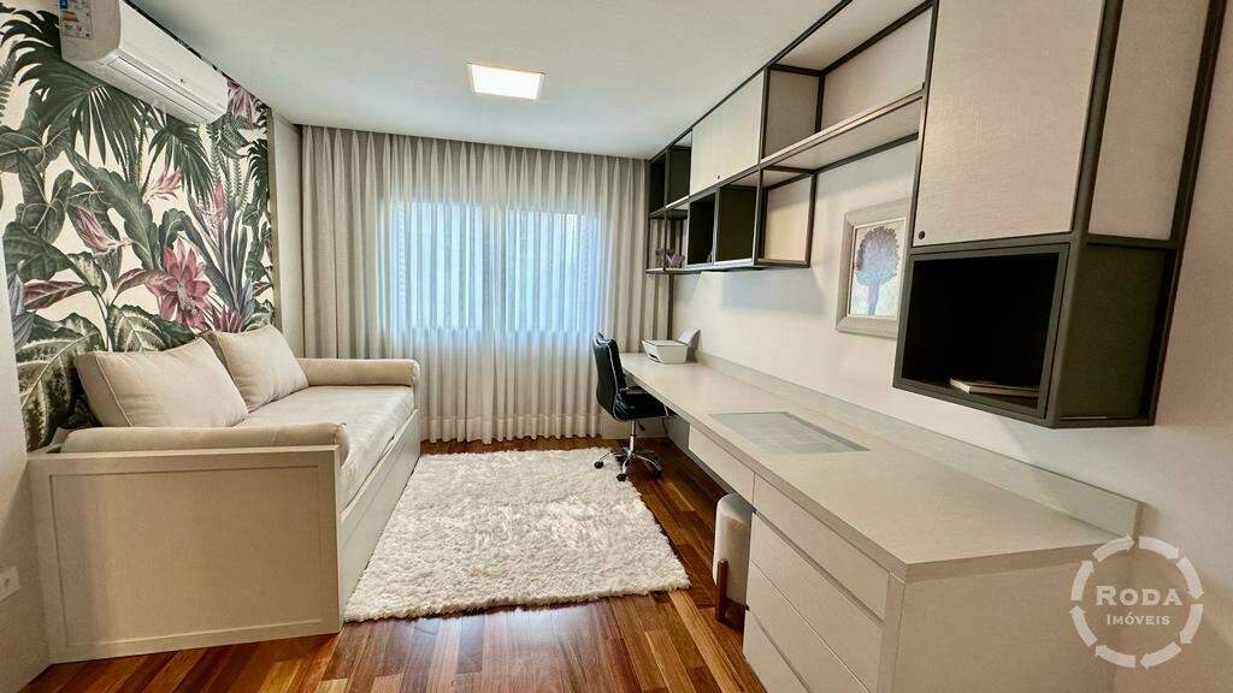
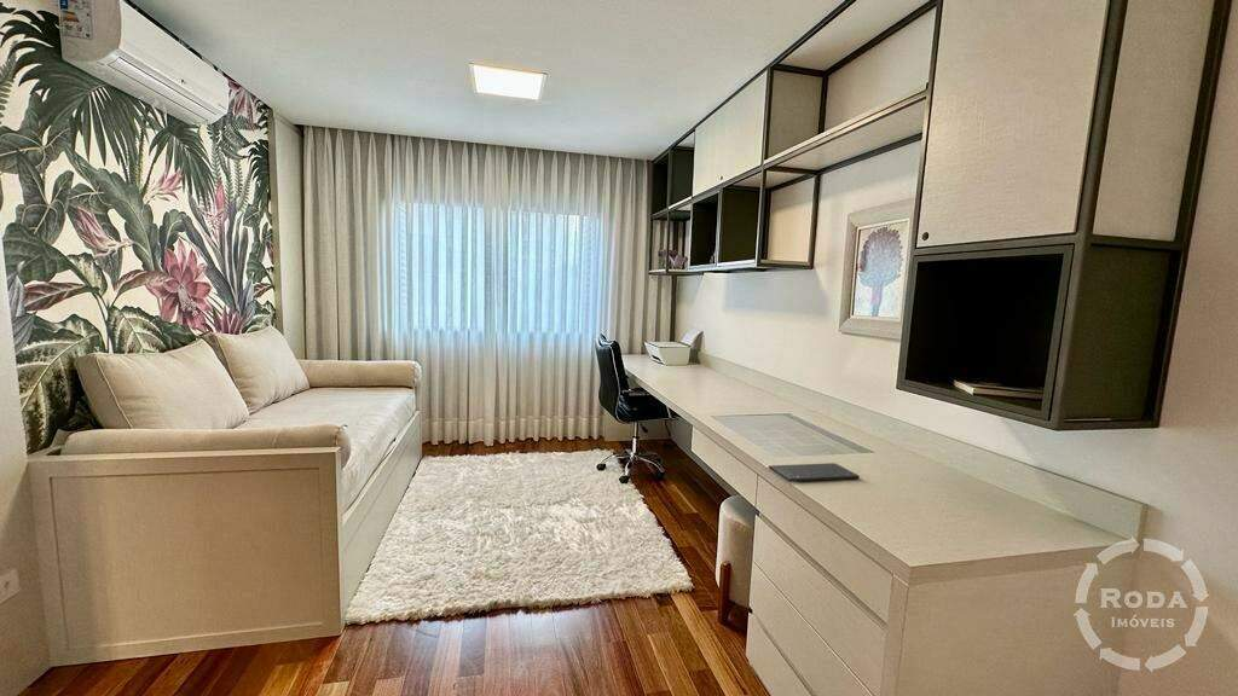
+ keyboard (812, 471)
